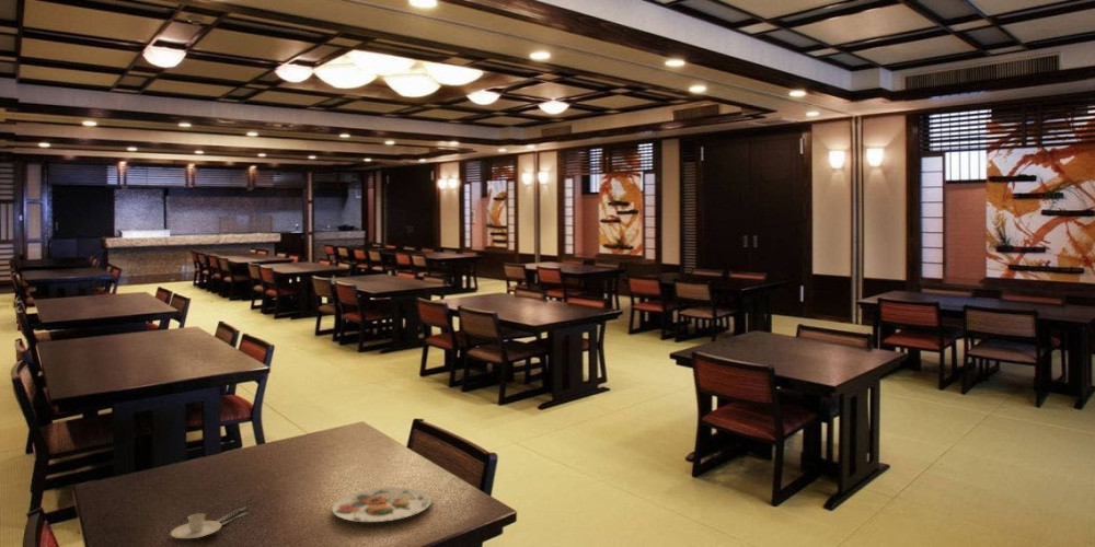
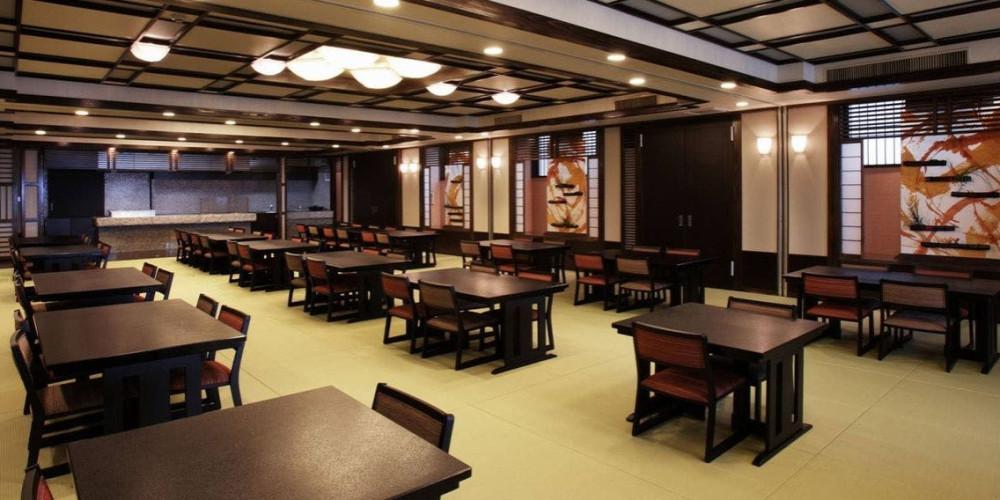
- plate (382, 504)
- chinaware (215, 521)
